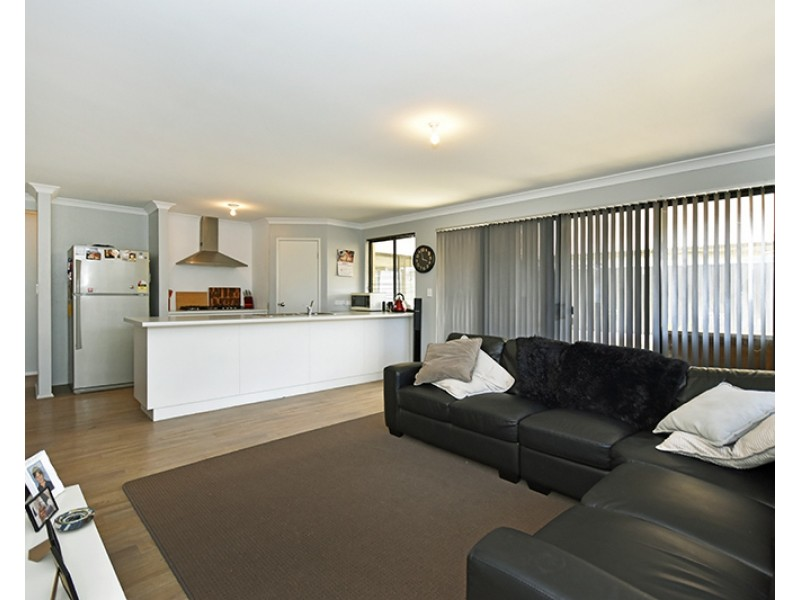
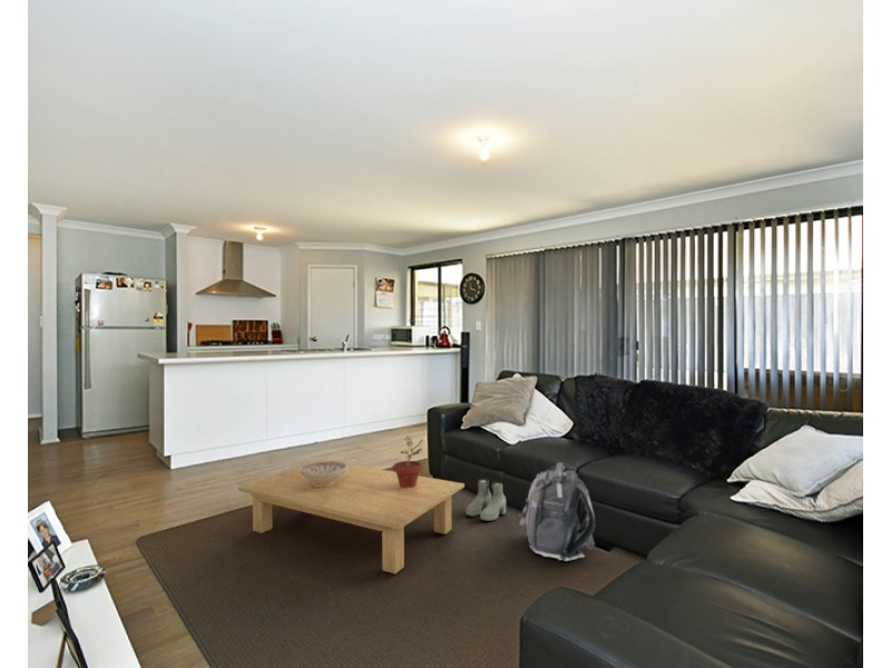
+ potted plant (409, 461)
+ boots (486, 498)
+ decorative bowl (323, 474)
+ coffee table (352, 508)
+ backpack (557, 505)
